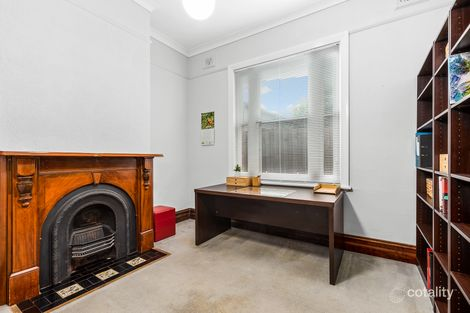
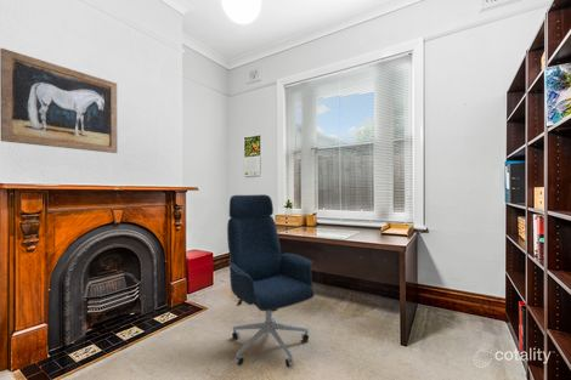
+ office chair (266, 268)
+ wall art (67, 108)
